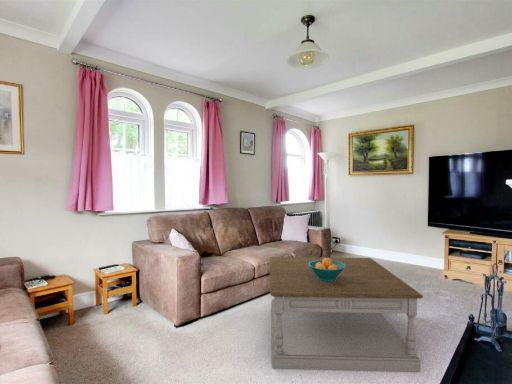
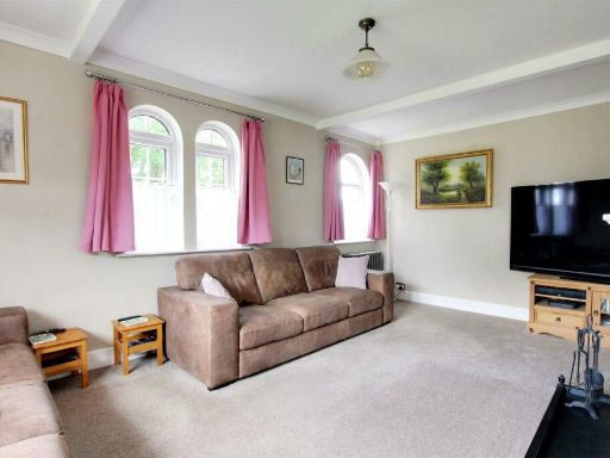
- coffee table (330, 302)
- fruit bowl (326, 268)
